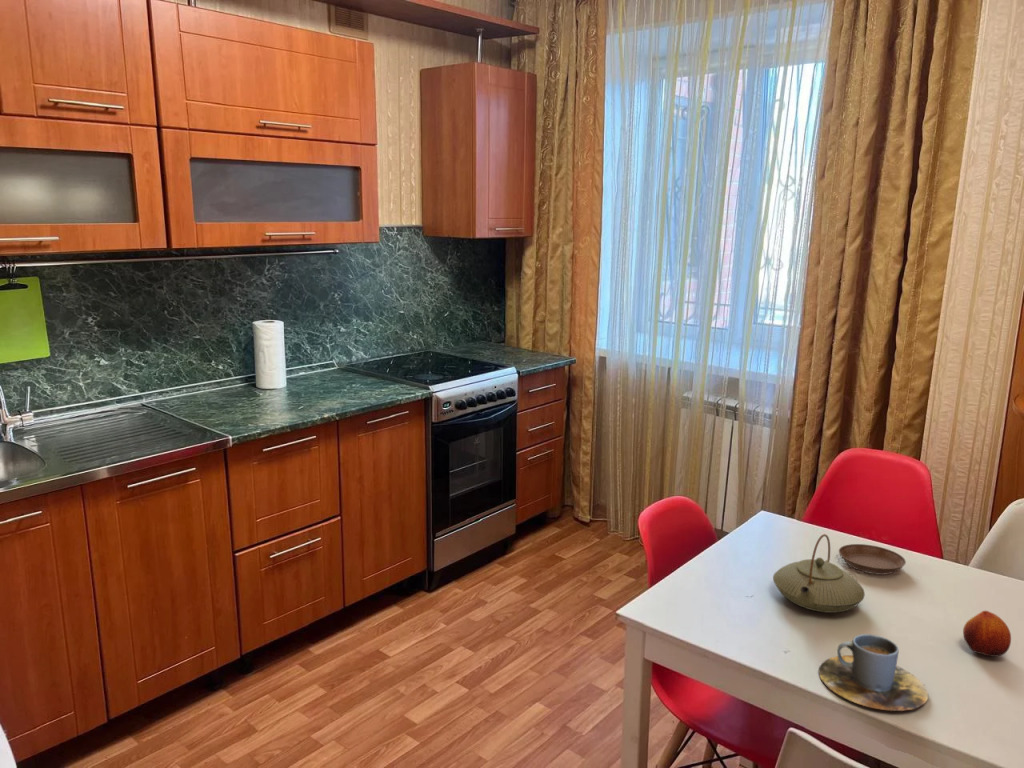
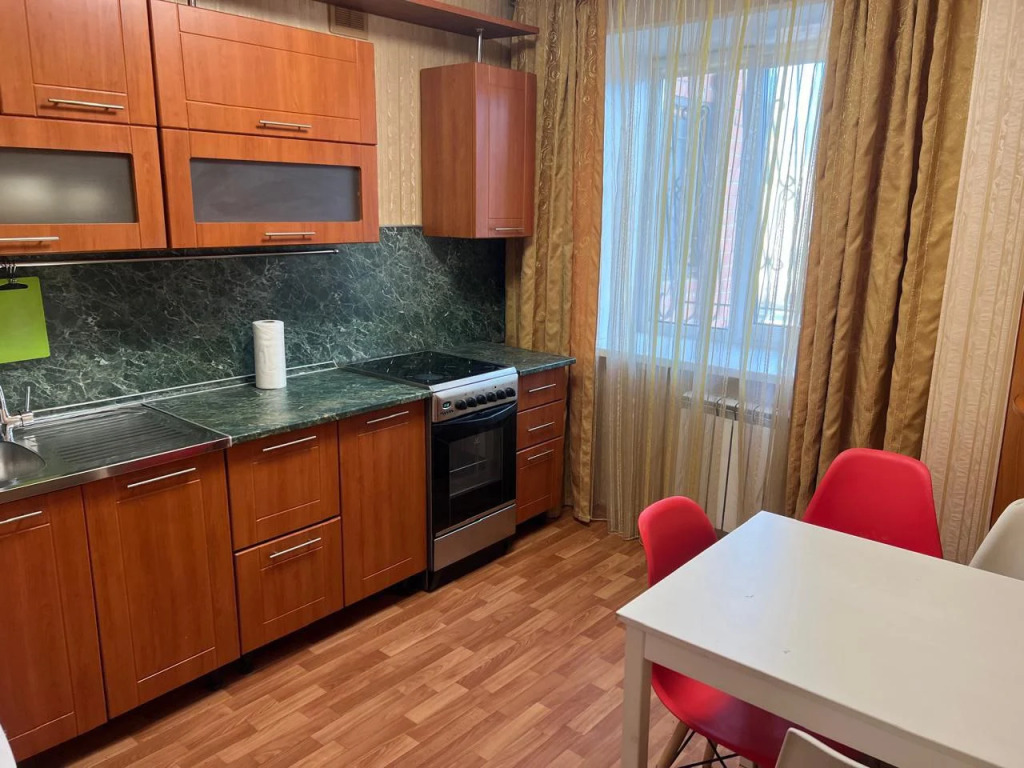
- teapot (817, 570)
- cup (873, 663)
- saucer (871, 560)
- fruit (987, 633)
